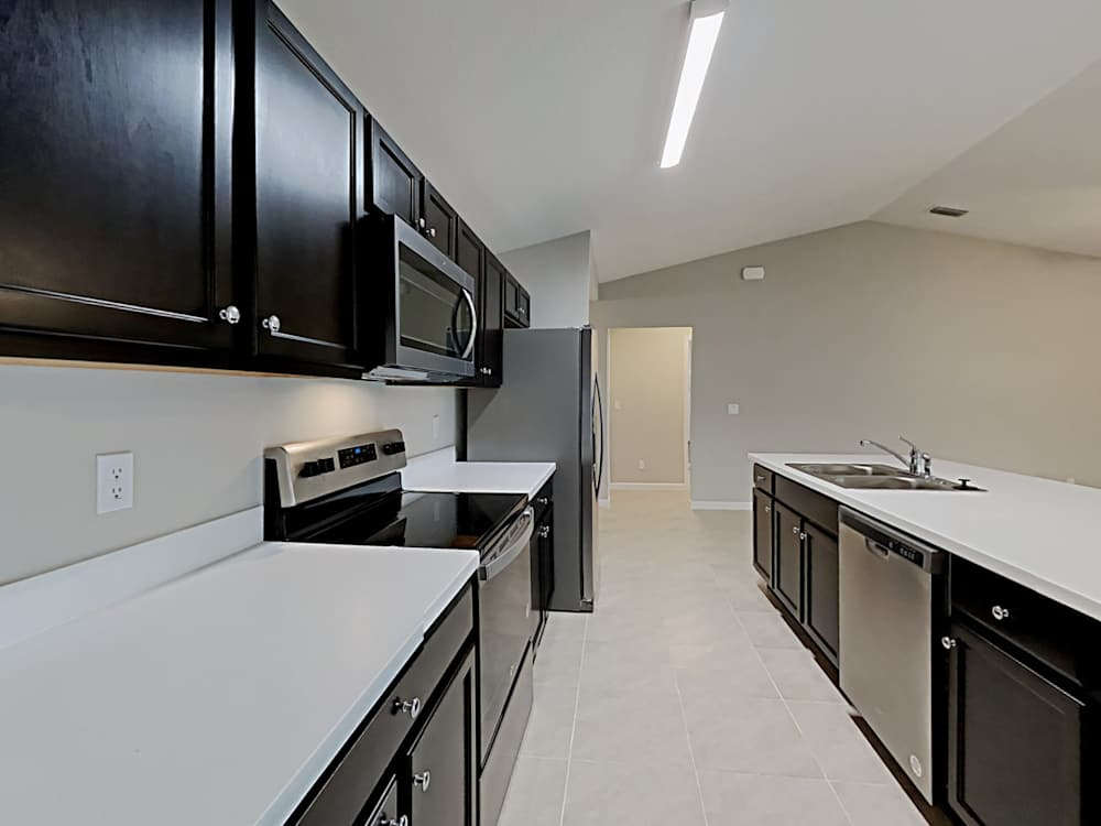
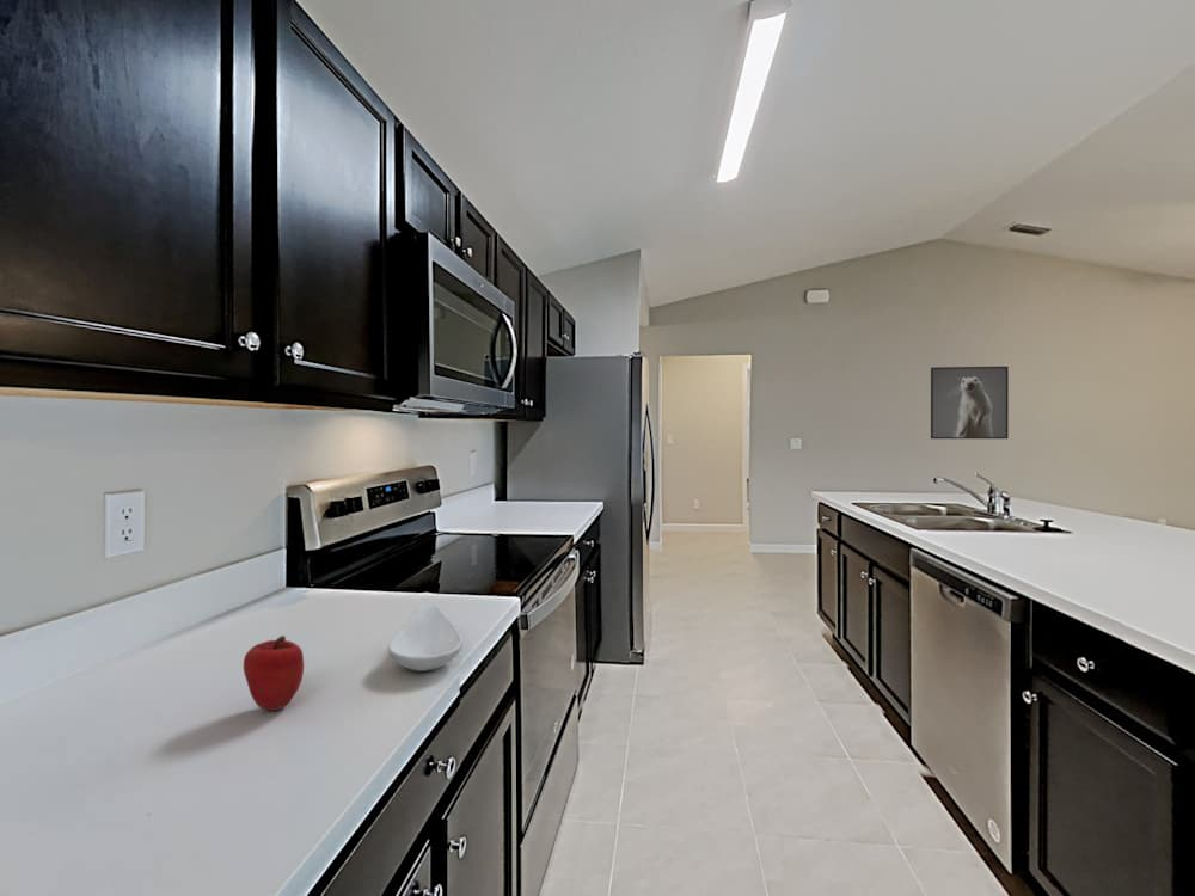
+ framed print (968, 403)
+ spoon rest (425, 632)
+ apple (274, 671)
